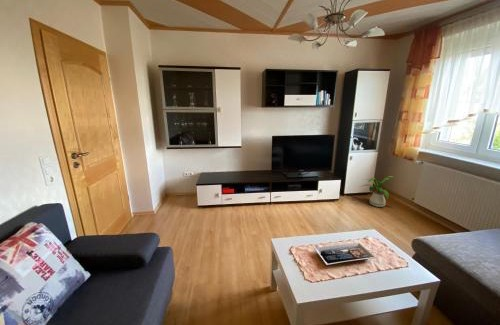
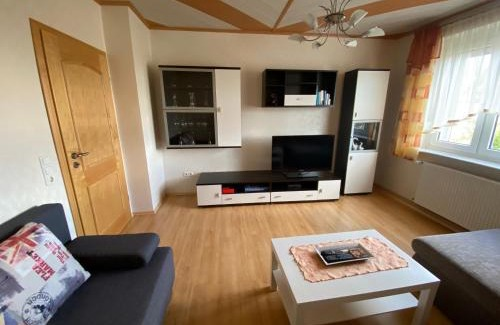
- house plant (377, 188)
